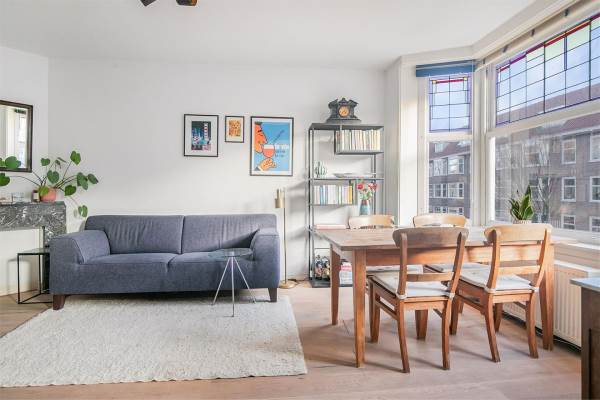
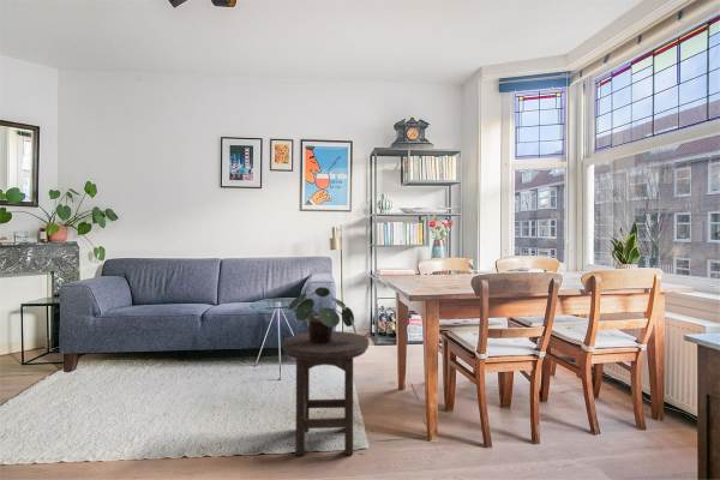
+ stool (325, 400)
+ potted plant (322, 313)
